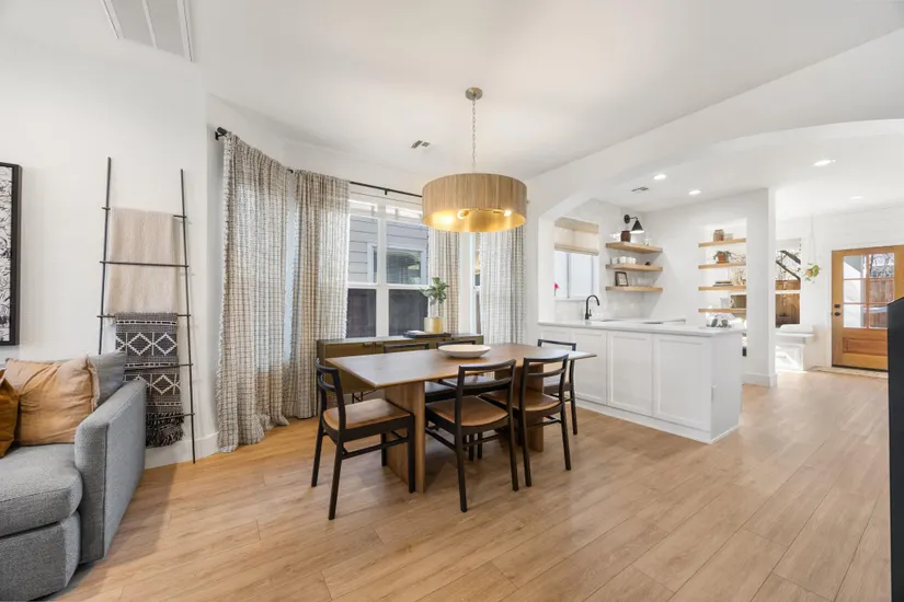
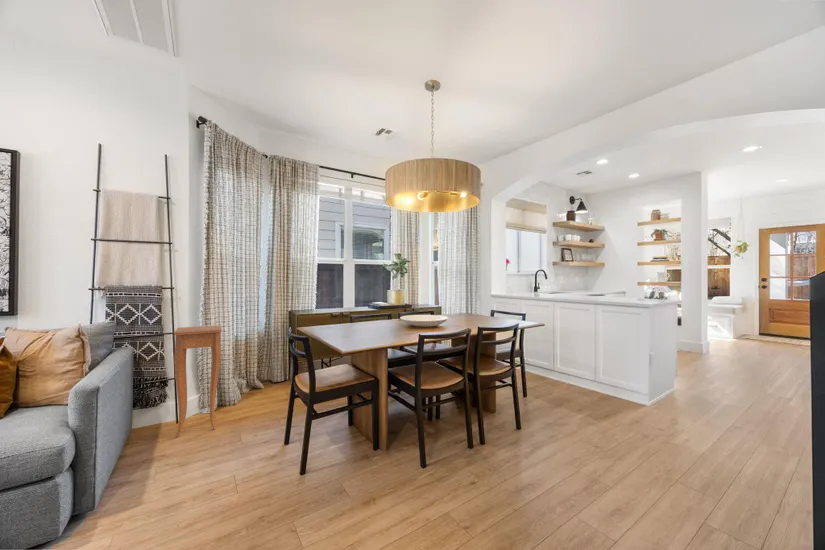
+ side table (186, 378)
